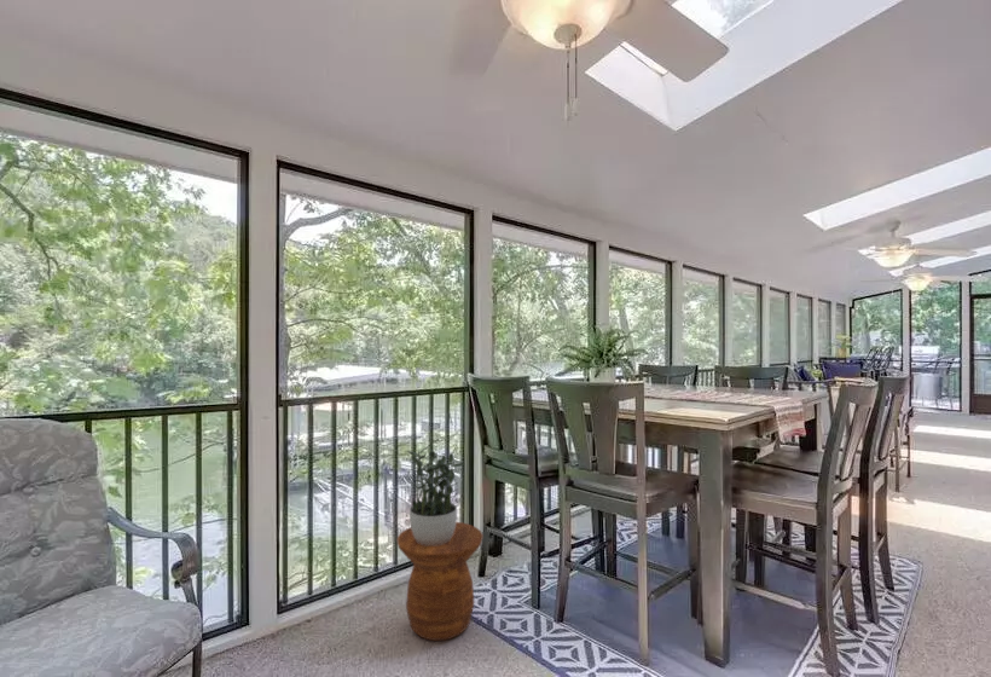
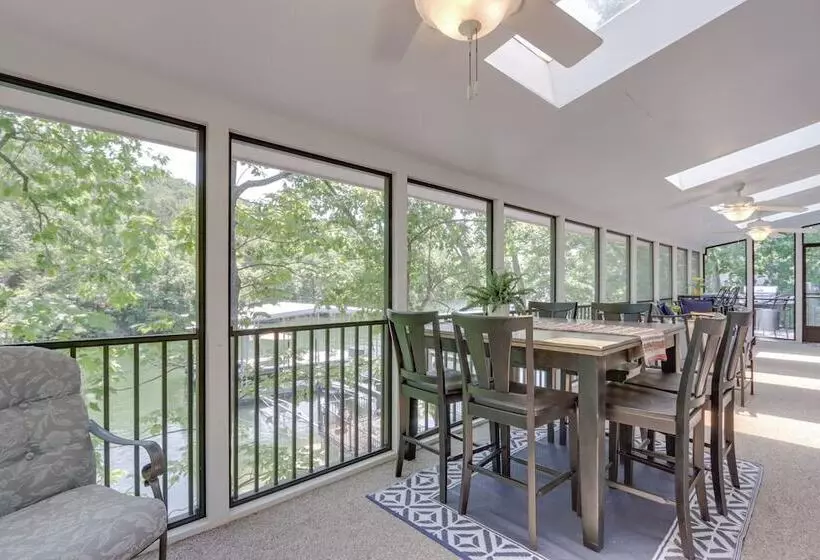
- potted plant (435, 491)
- side table (440, 580)
